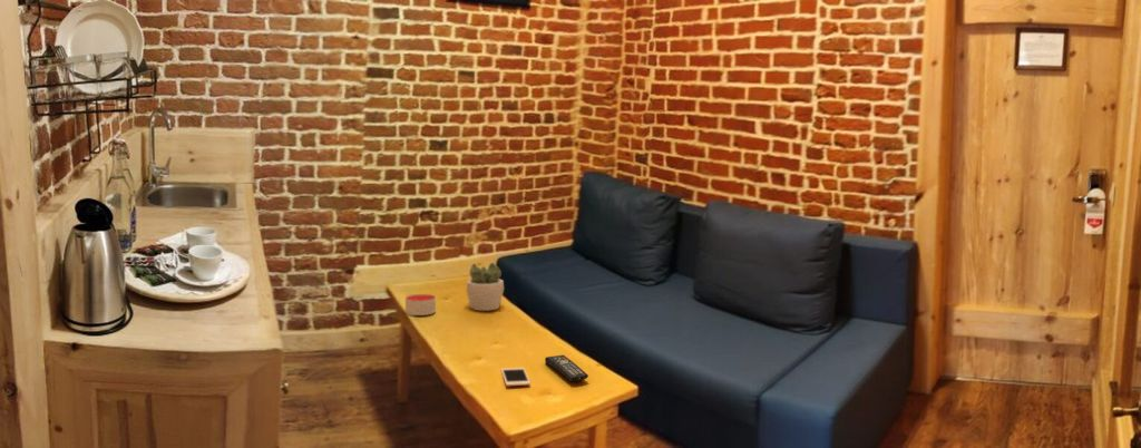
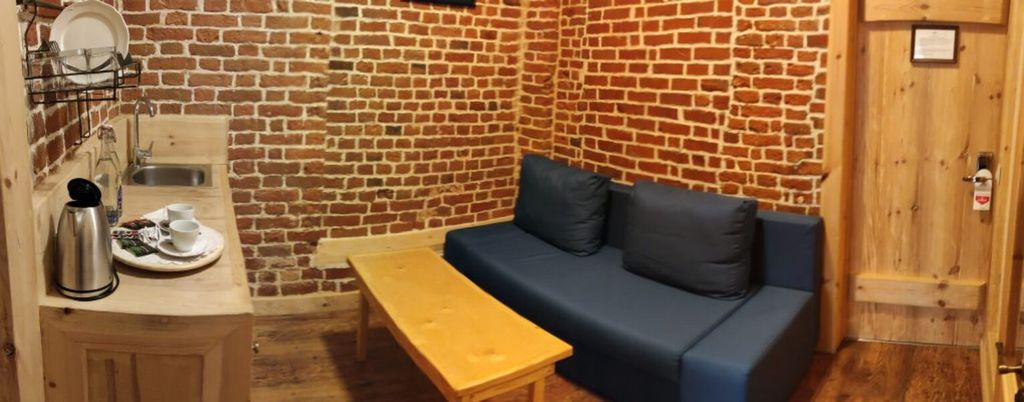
- cell phone (515, 376)
- candle (420, 303)
- remote control (565, 367)
- succulent plant (485, 285)
